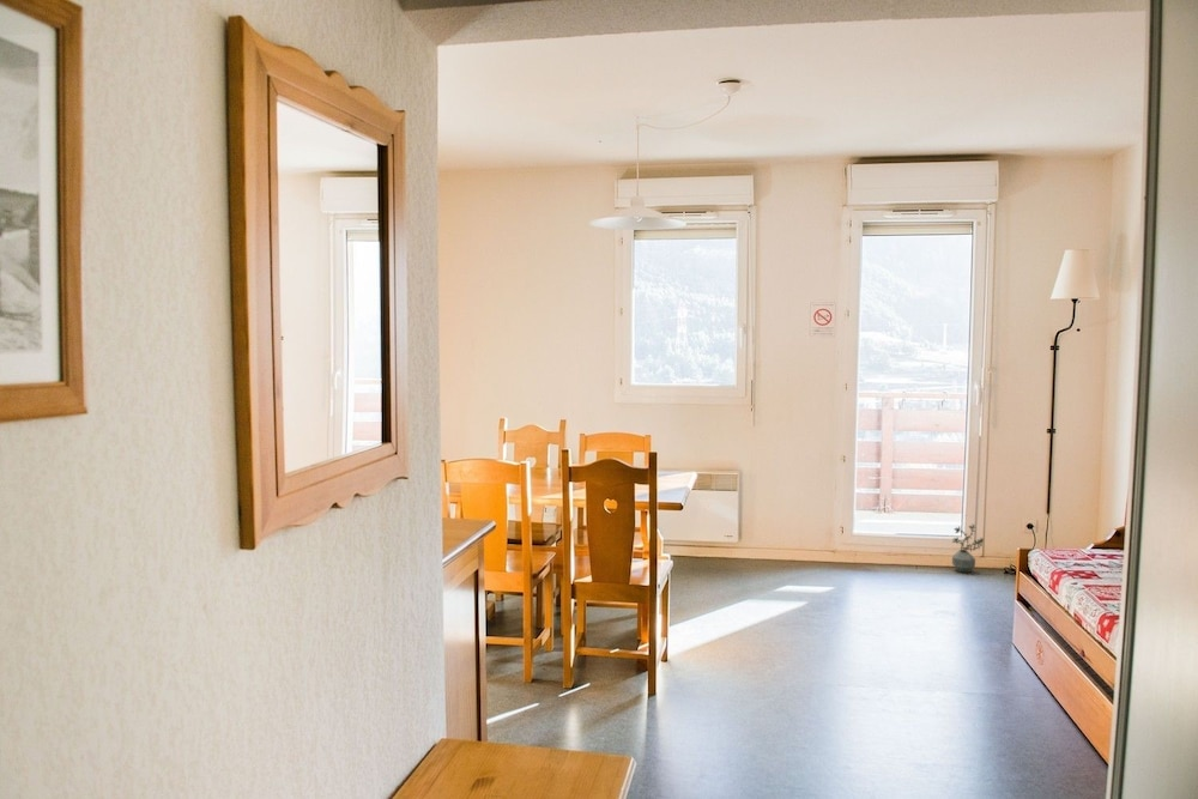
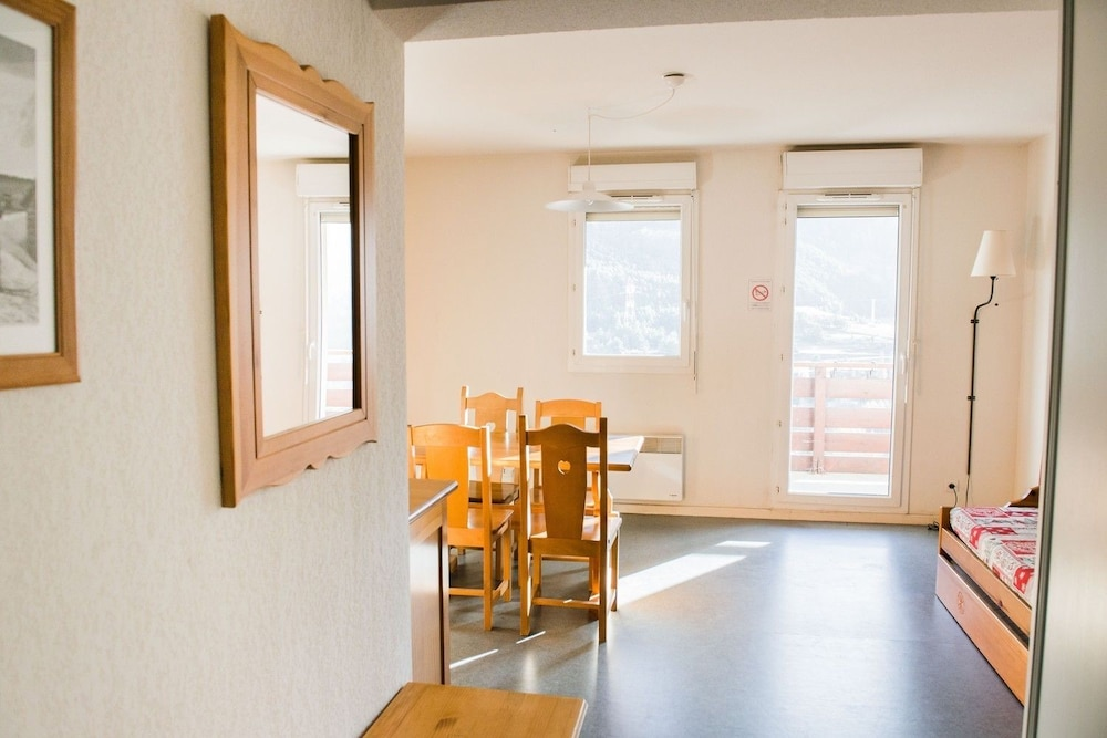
- potted plant (967, 547)
